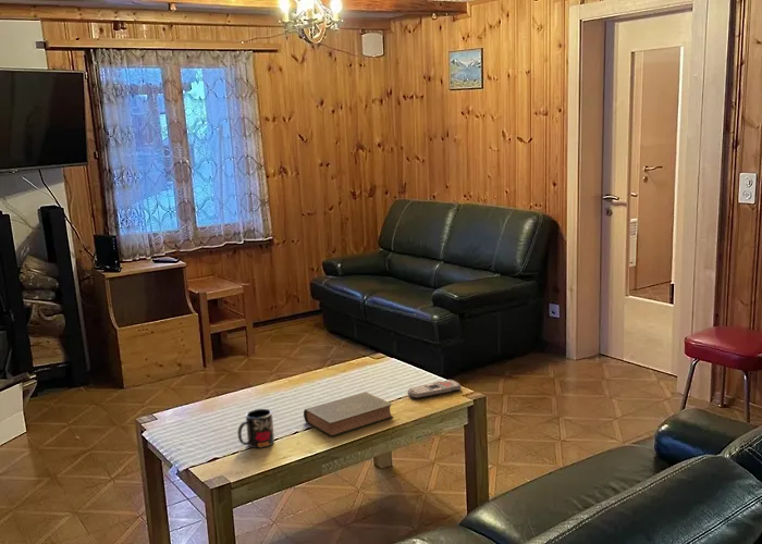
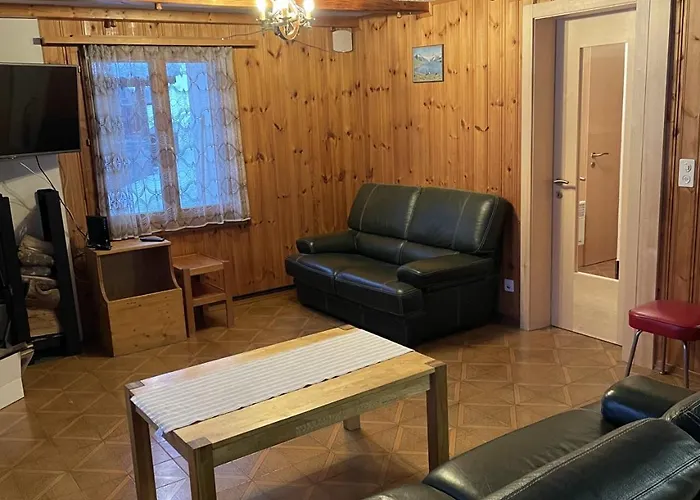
- mug (255, 430)
- remote control (433, 388)
- book (348, 412)
